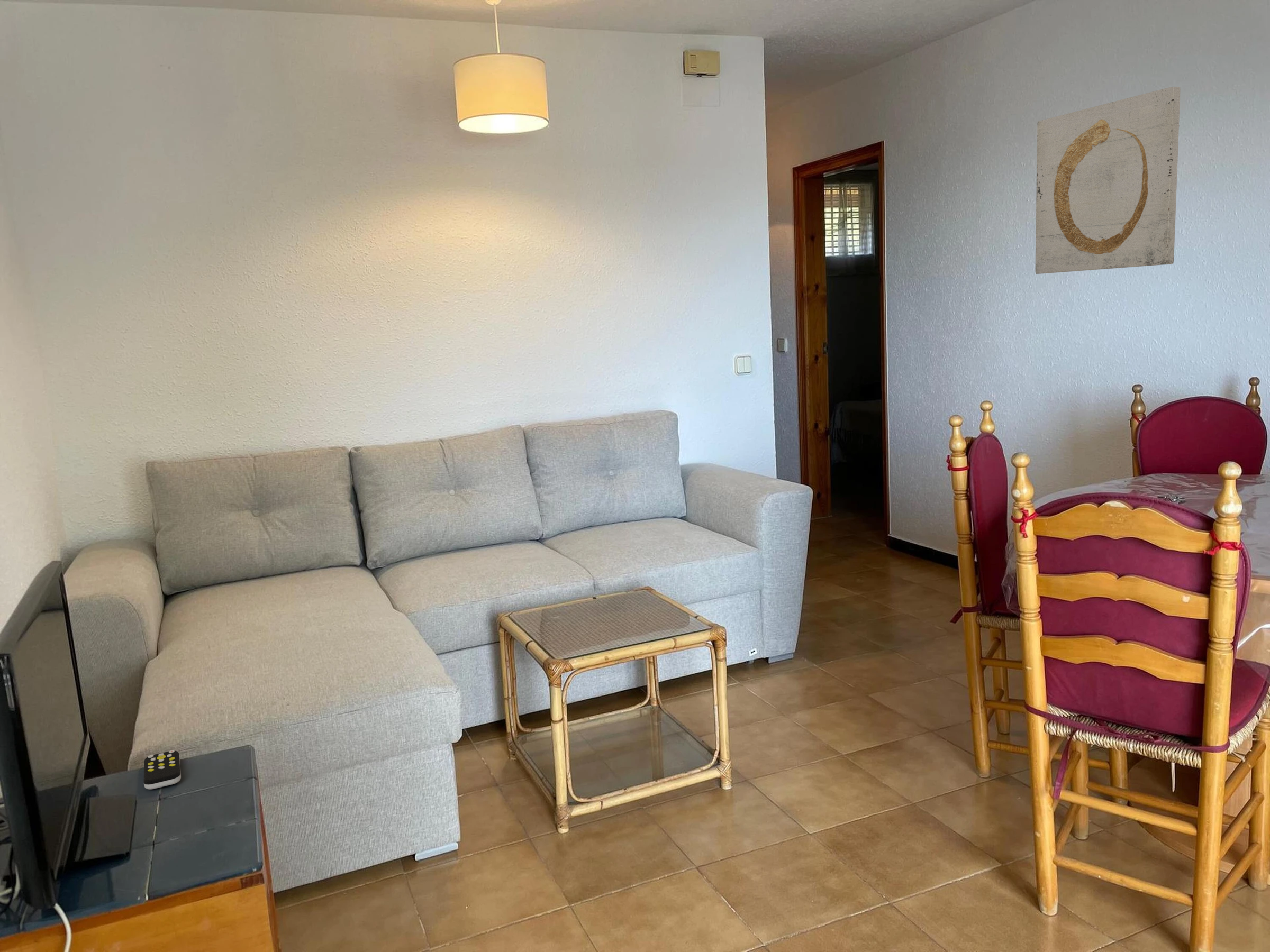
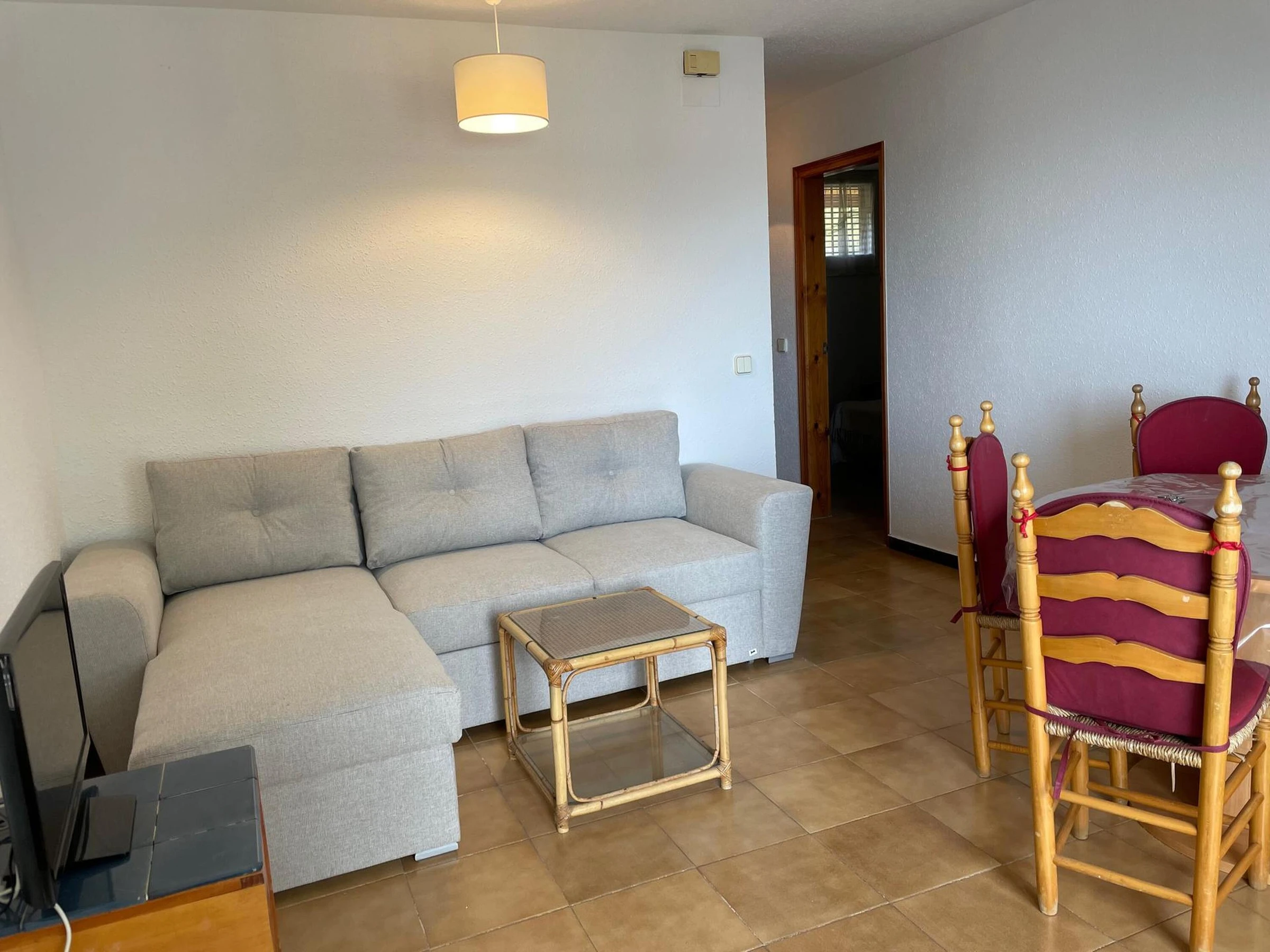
- wall art (1102, 188)
- remote control (162, 769)
